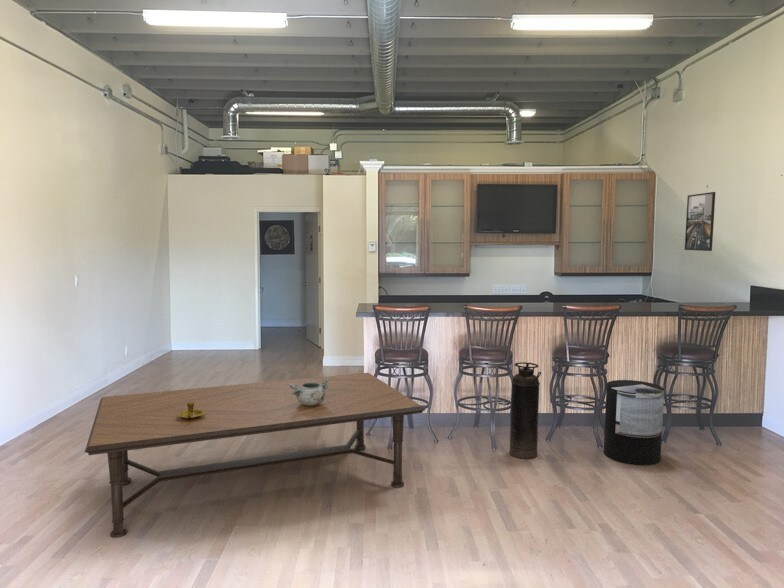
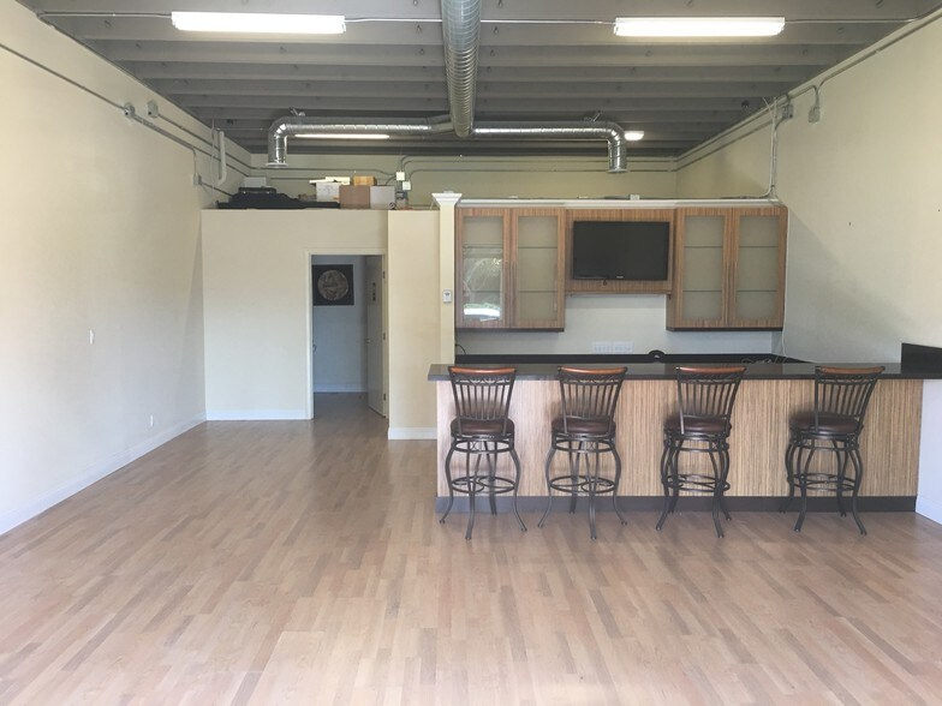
- dining table (259, 433)
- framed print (699, 222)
- fire extinguisher (525, 409)
- trash can (633, 421)
- decorative bowl (310, 391)
- candlestick (191, 410)
